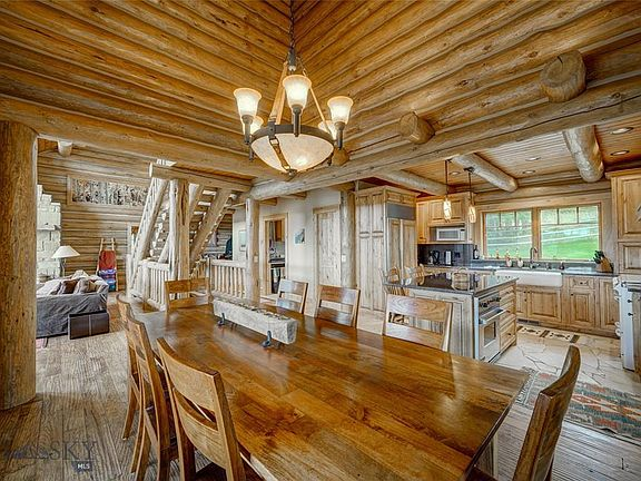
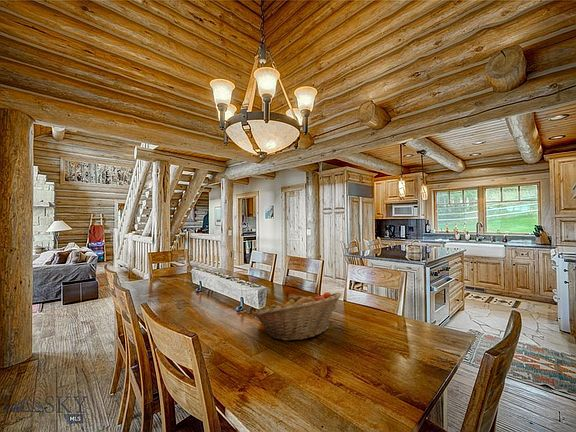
+ fruit basket (299, 310)
